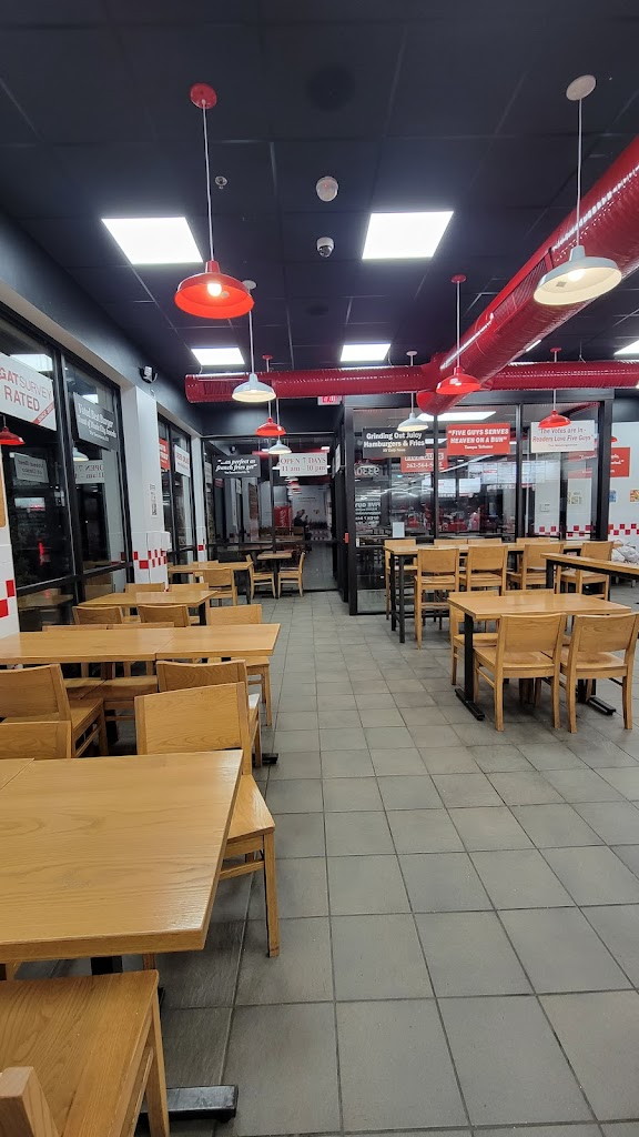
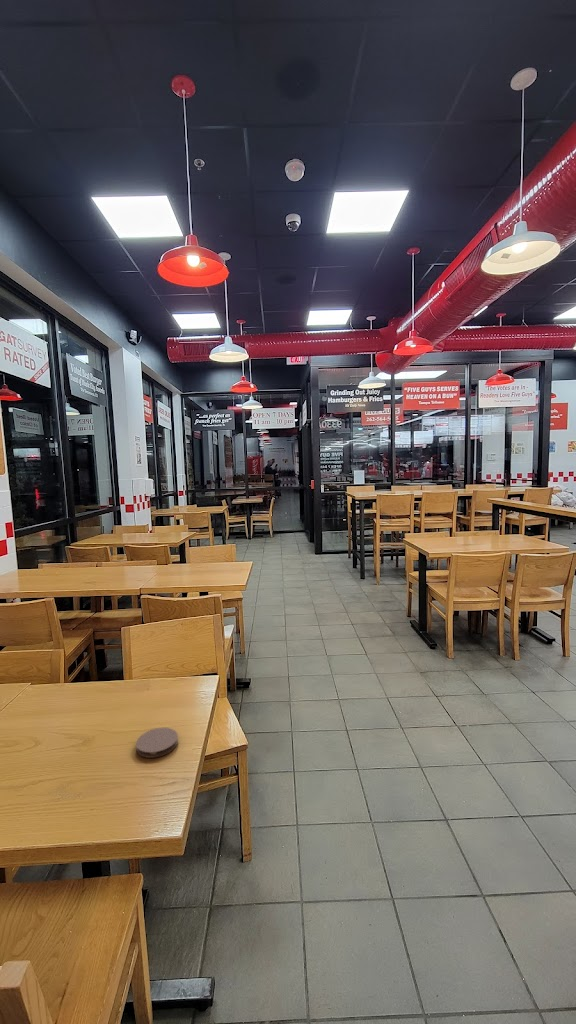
+ coaster (157, 741)
